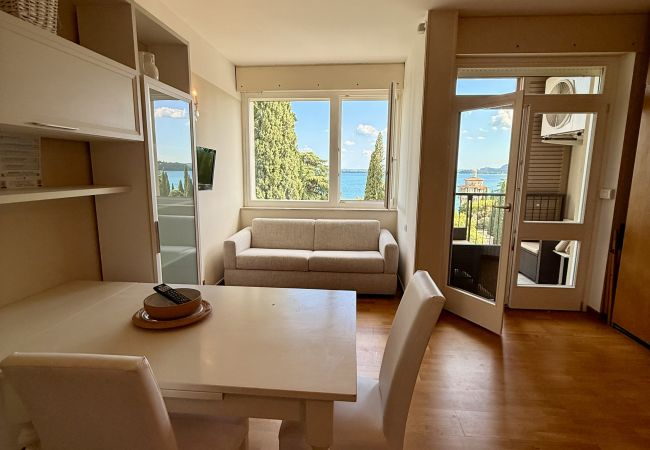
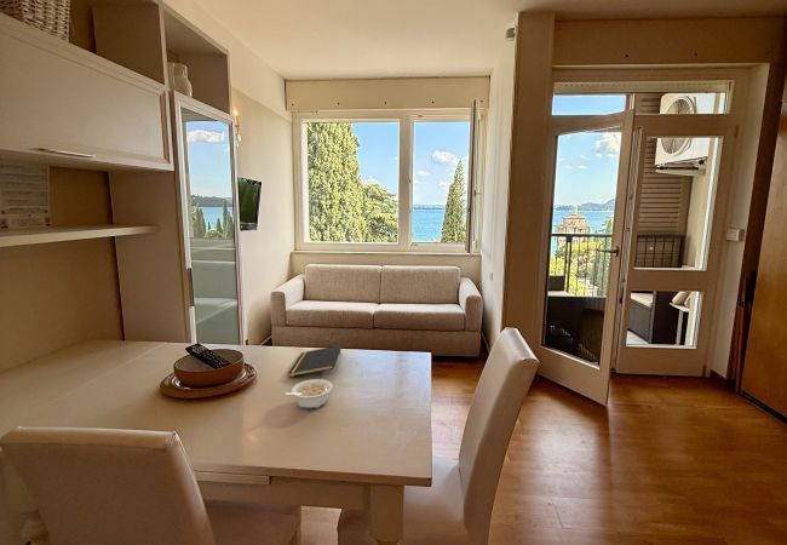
+ legume (311, 394)
+ notepad (316, 360)
